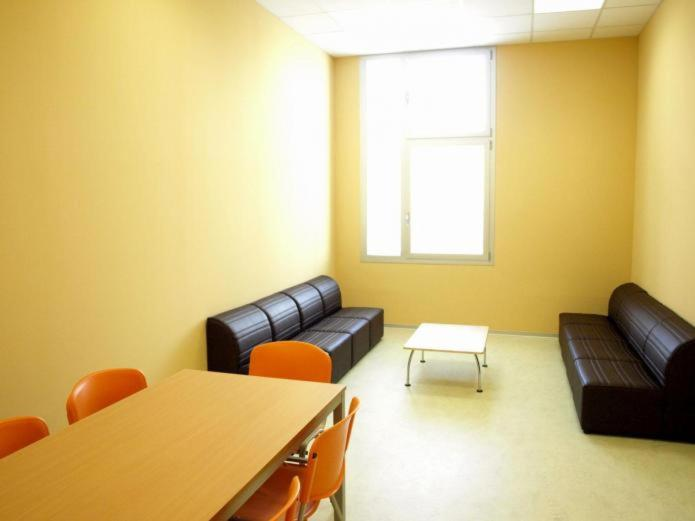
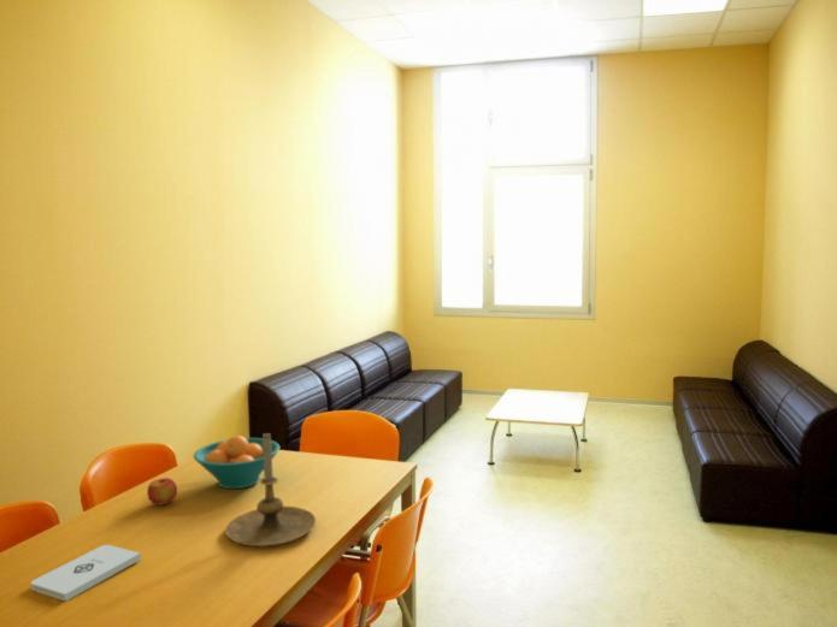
+ notepad (87, 570)
+ apple (161, 490)
+ candle holder (269, 481)
+ fruit bowl (237, 459)
